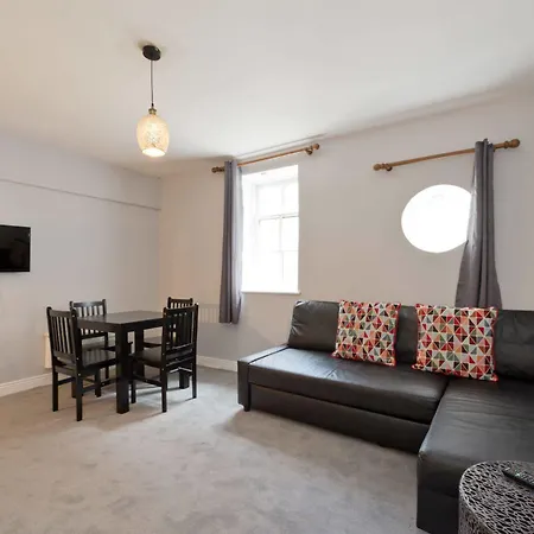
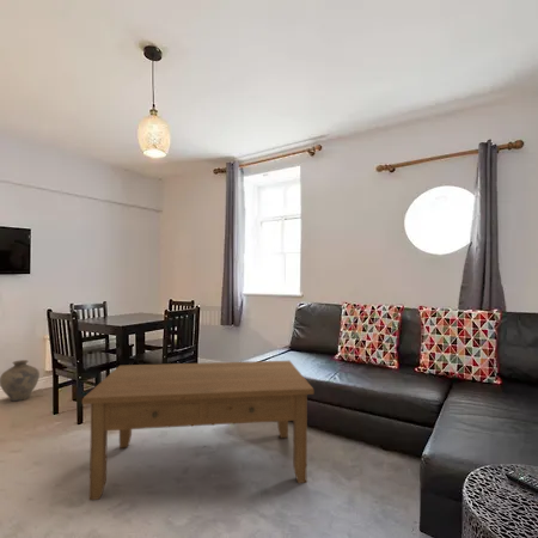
+ coffee table (204, 418)
+ vase (20, 379)
